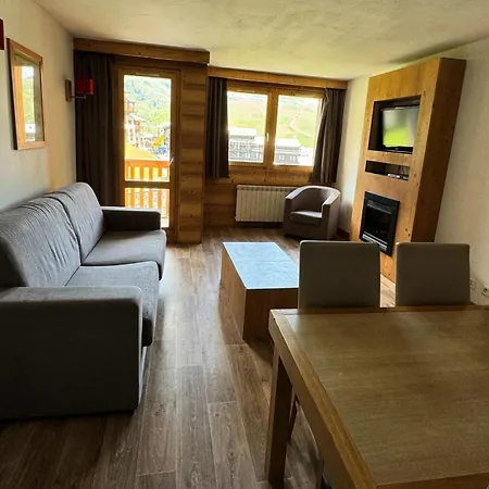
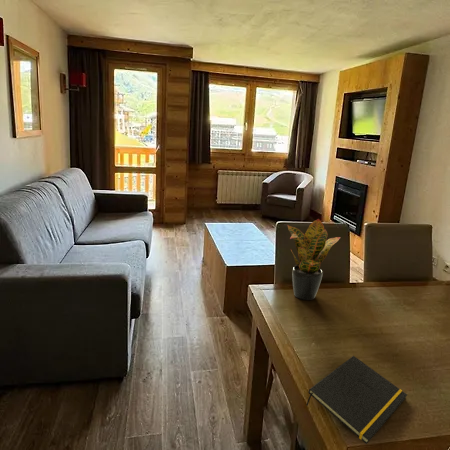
+ notepad (359, 393)
+ potted plant (307, 257)
